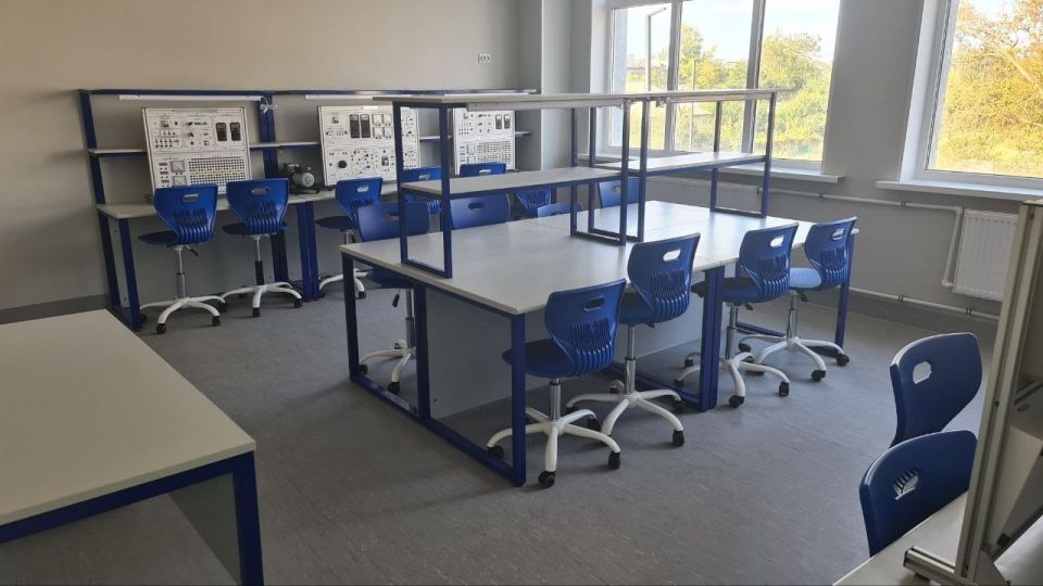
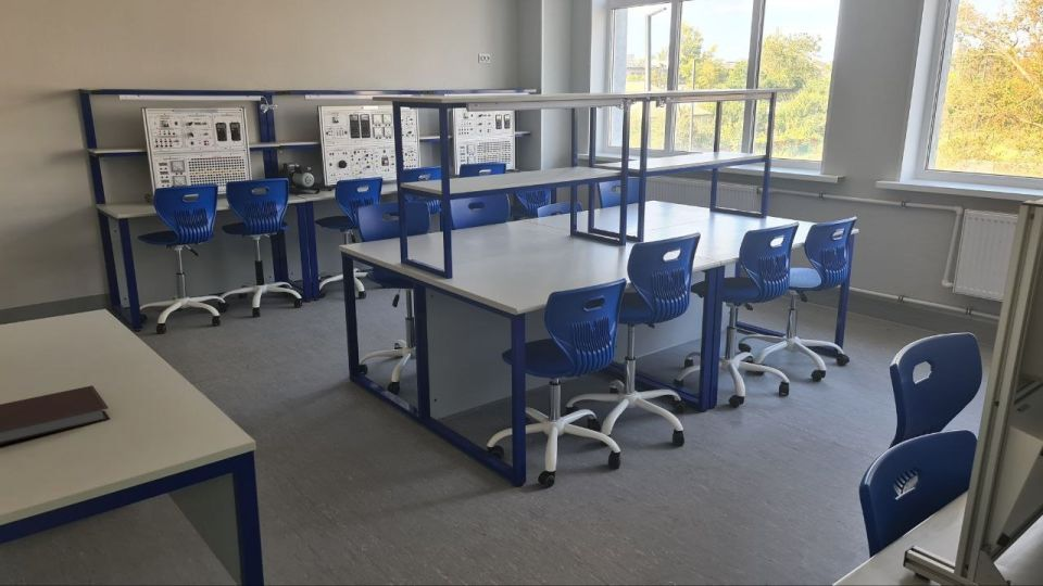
+ notebook (43, 413)
